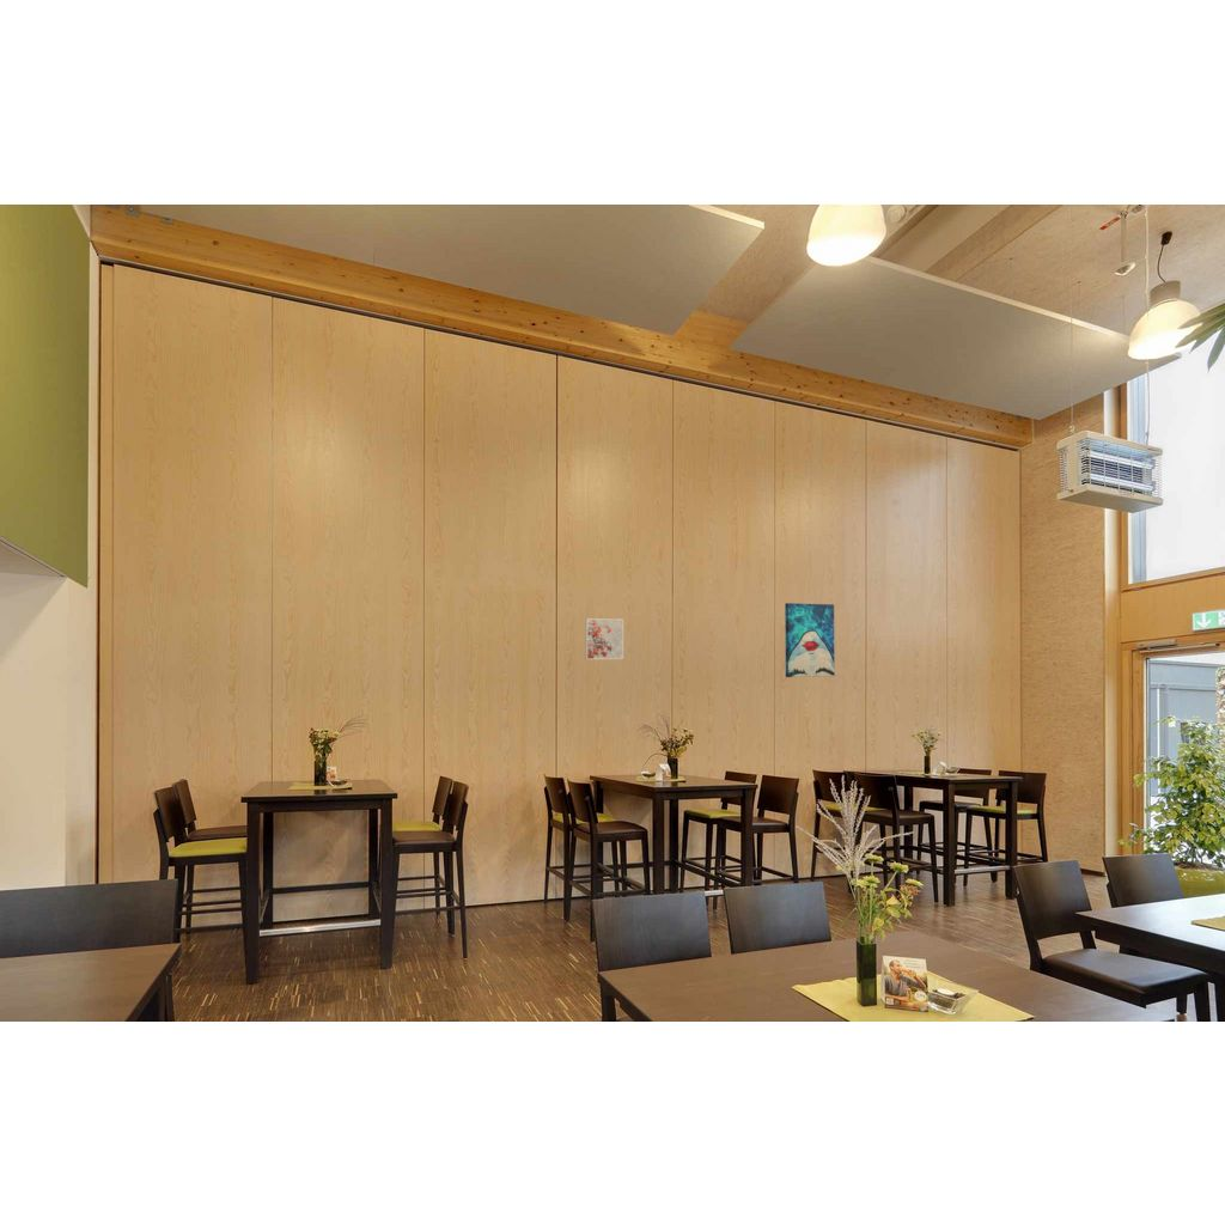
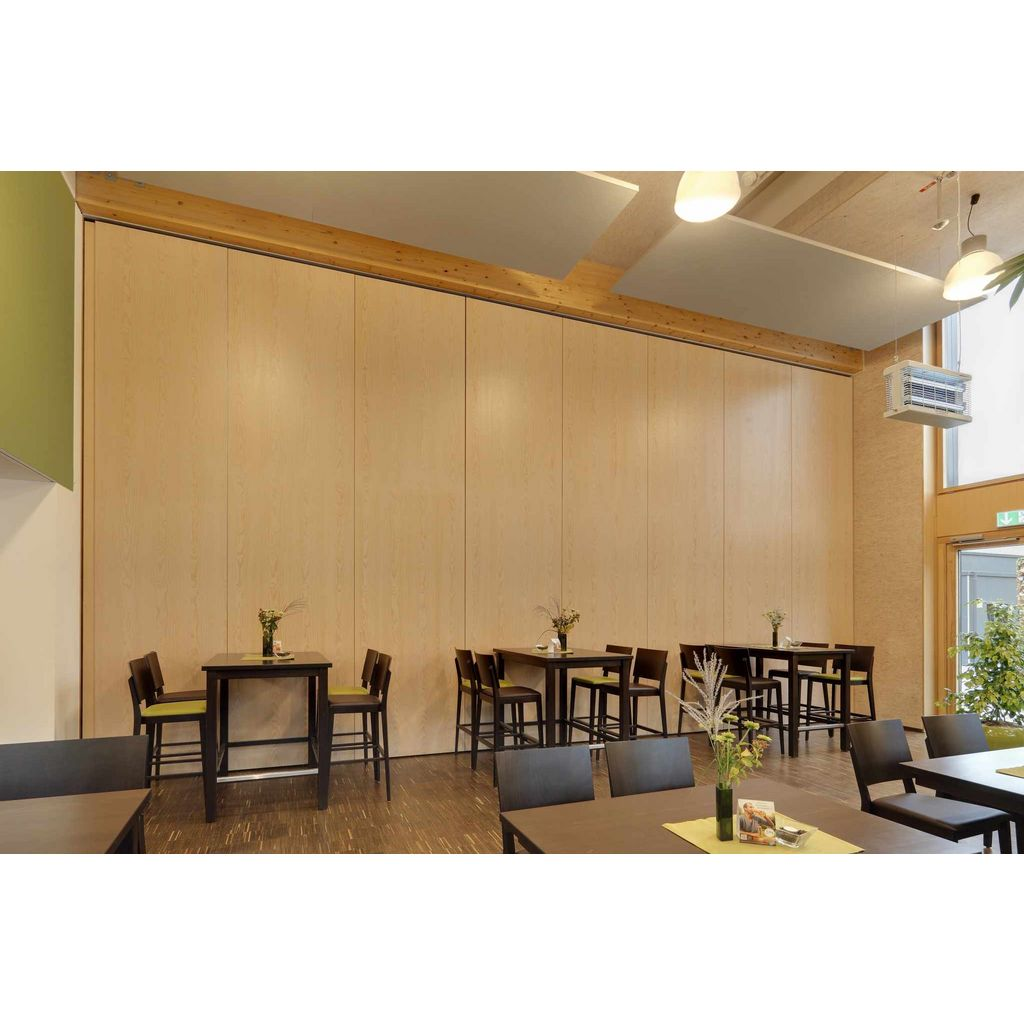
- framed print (604, 639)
- wall art (810, 640)
